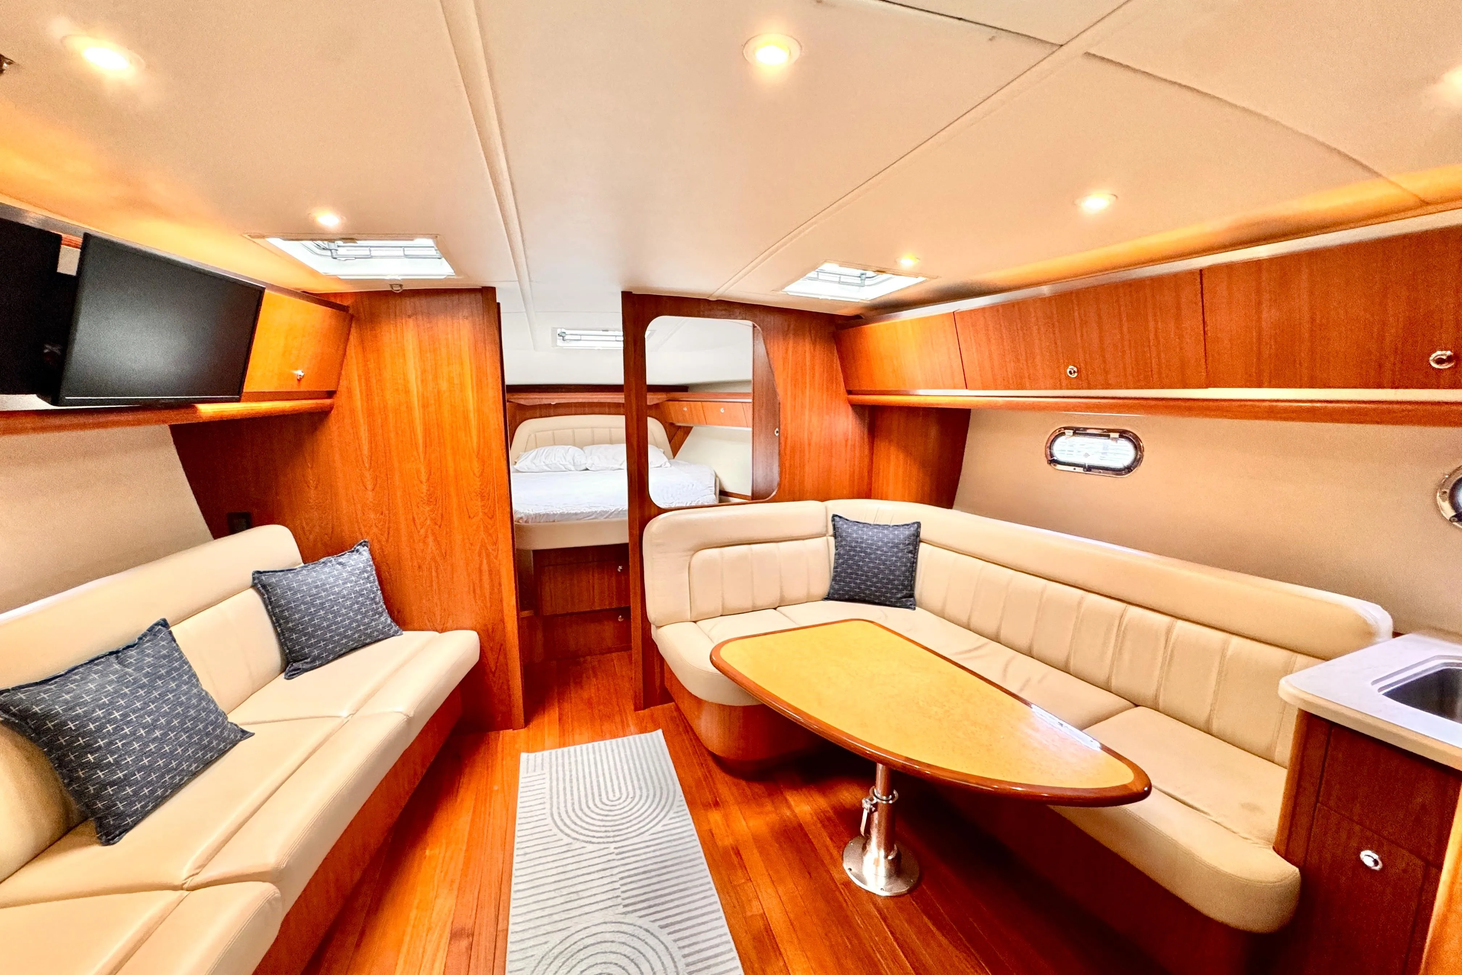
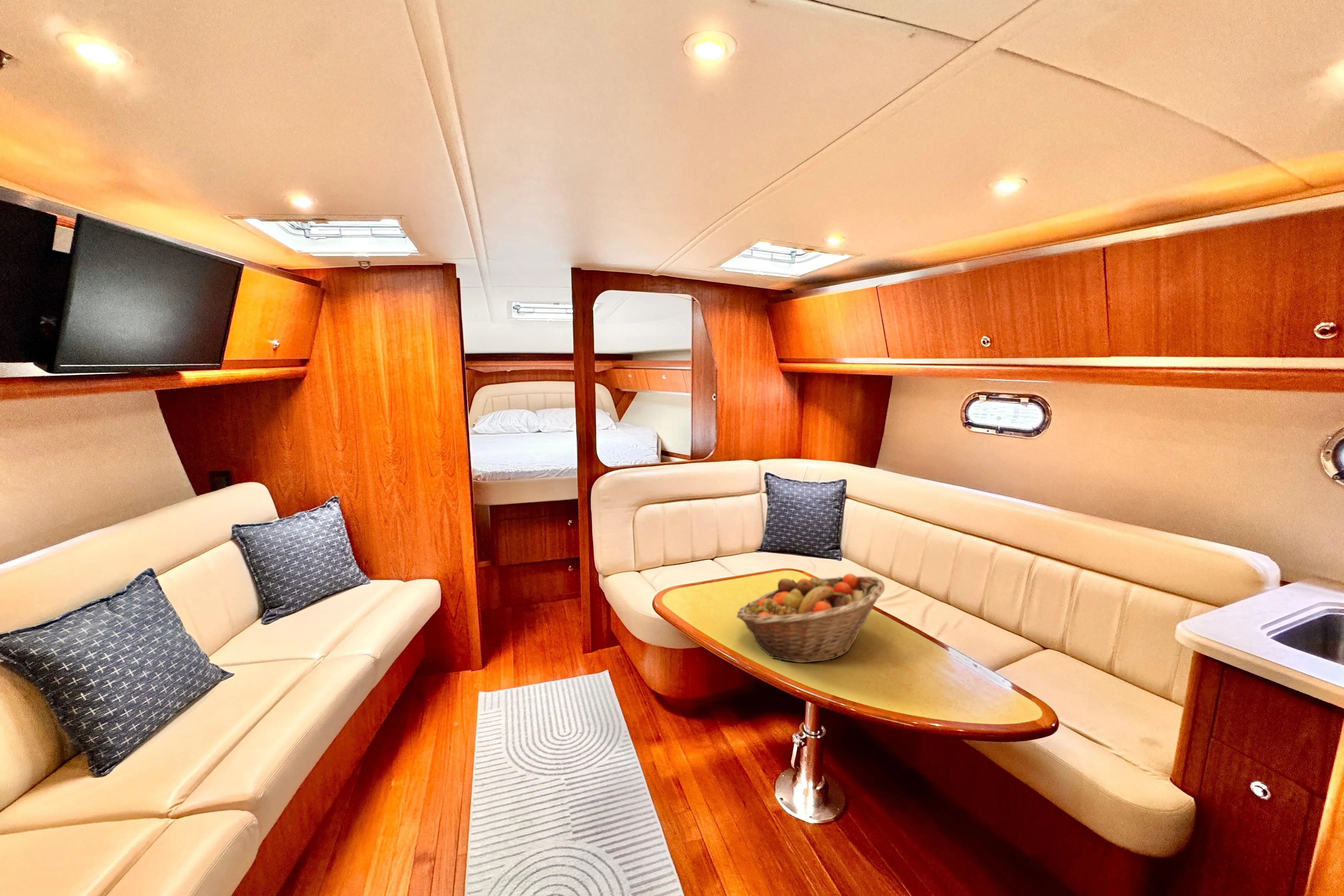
+ fruit basket (811, 609)
